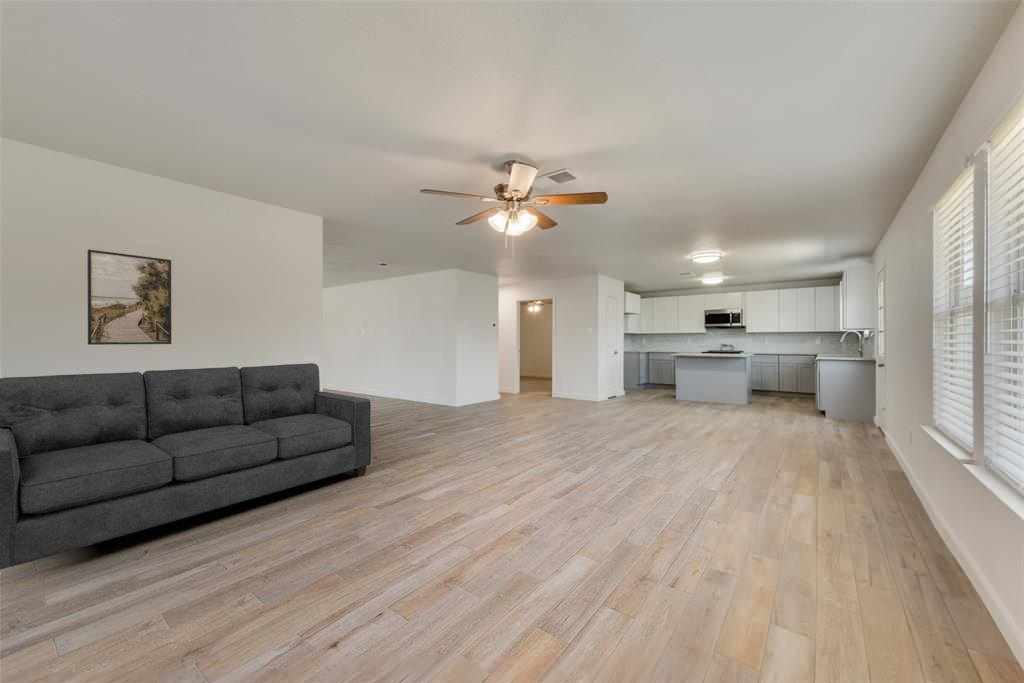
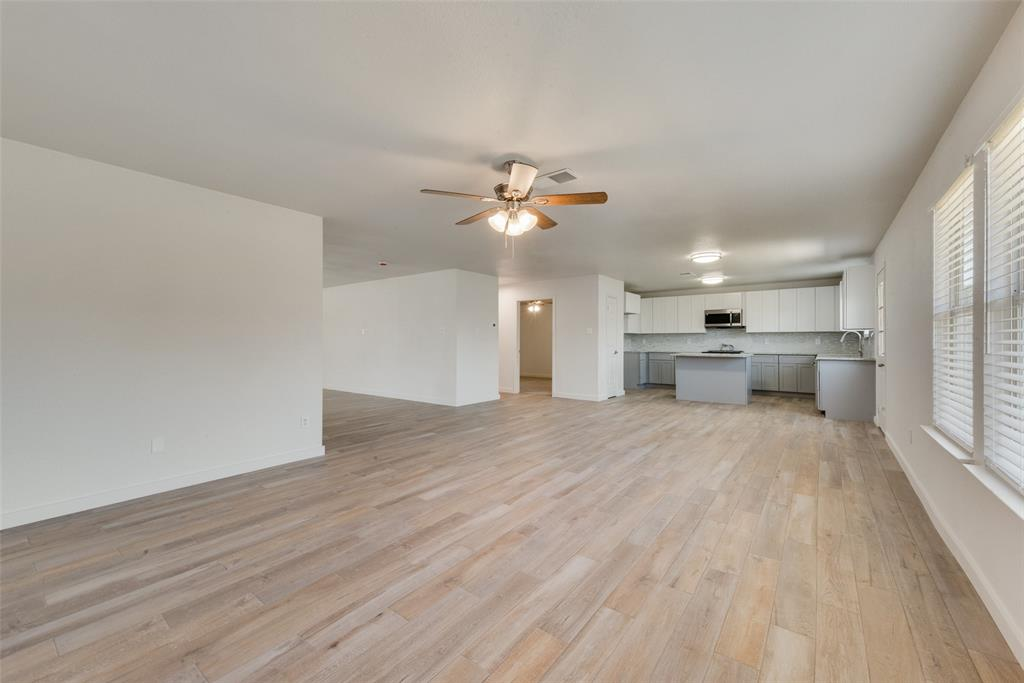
- sofa (207, 436)
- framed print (132, 299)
